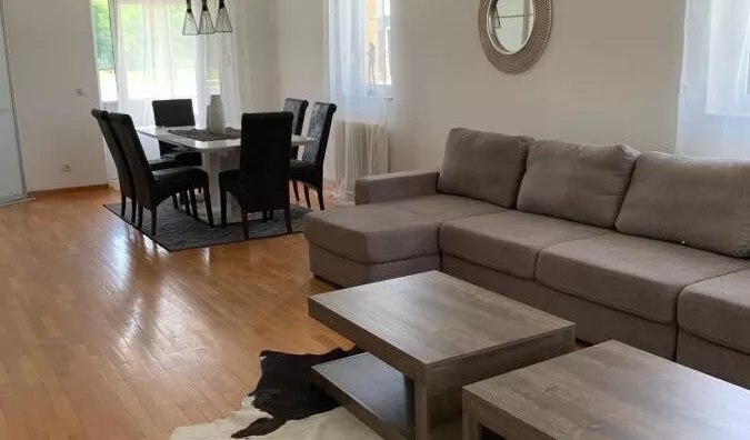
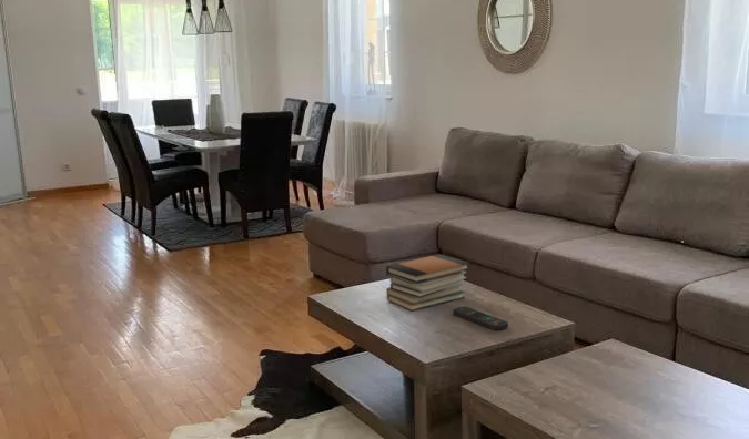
+ remote control (479, 317)
+ book stack (427, 280)
